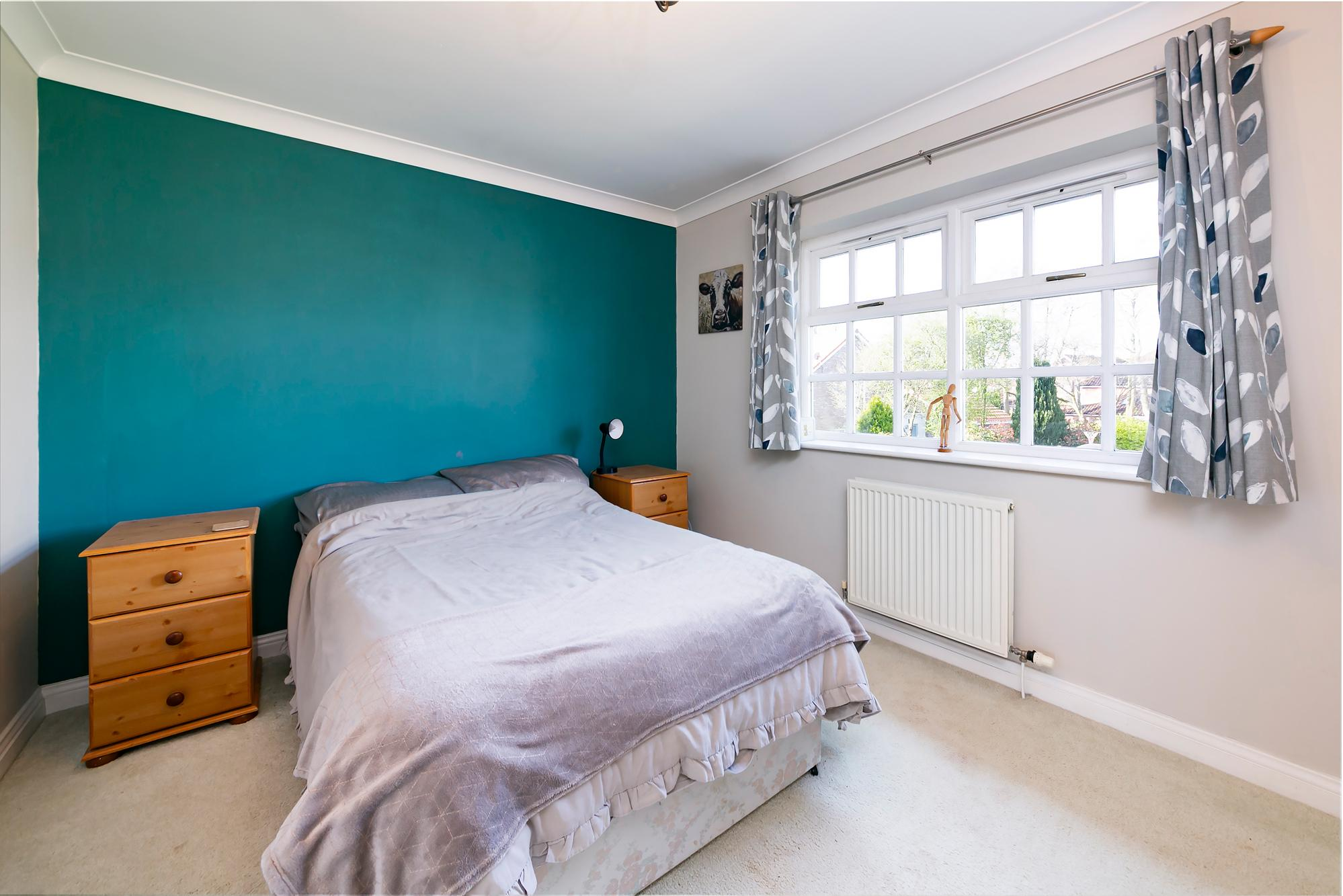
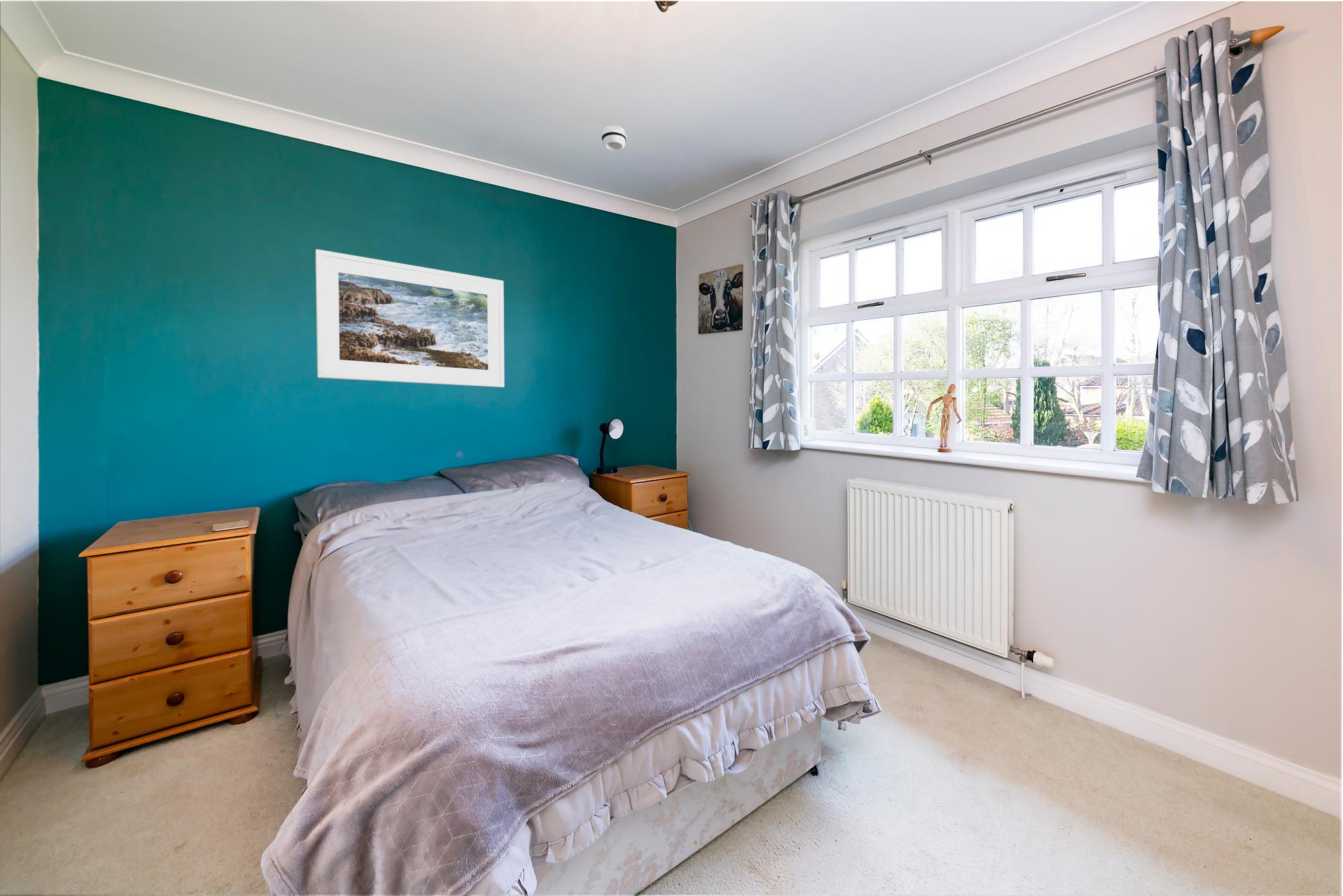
+ smoke detector (614, 138)
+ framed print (418, 325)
